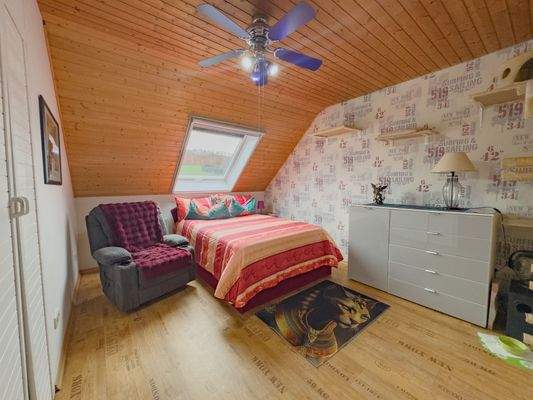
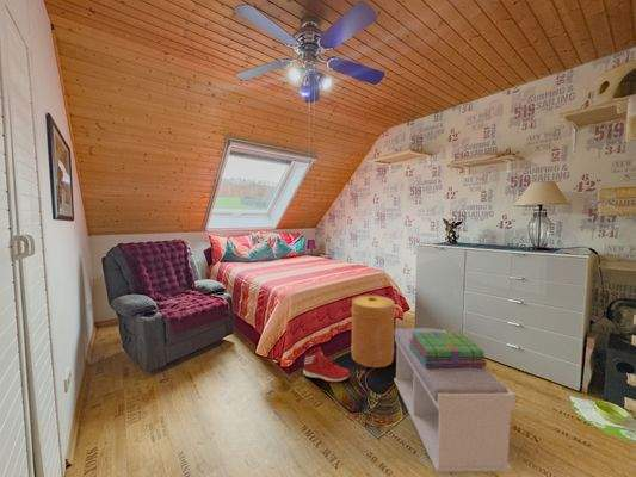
+ stack of books (444, 347)
+ bench (439, 388)
+ basket (372, 328)
+ sneaker (326, 363)
